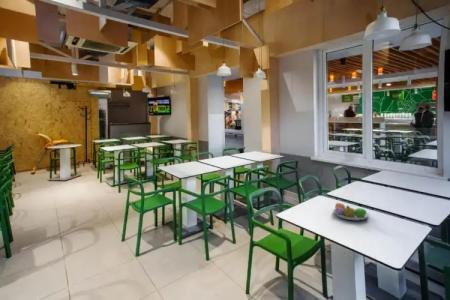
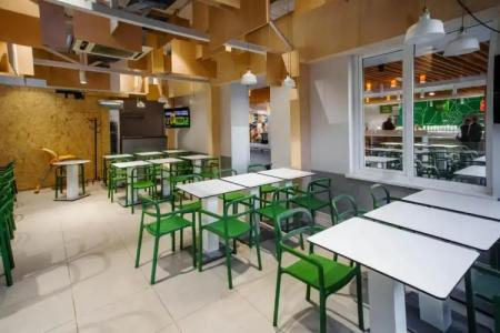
- fruit bowl (351, 209)
